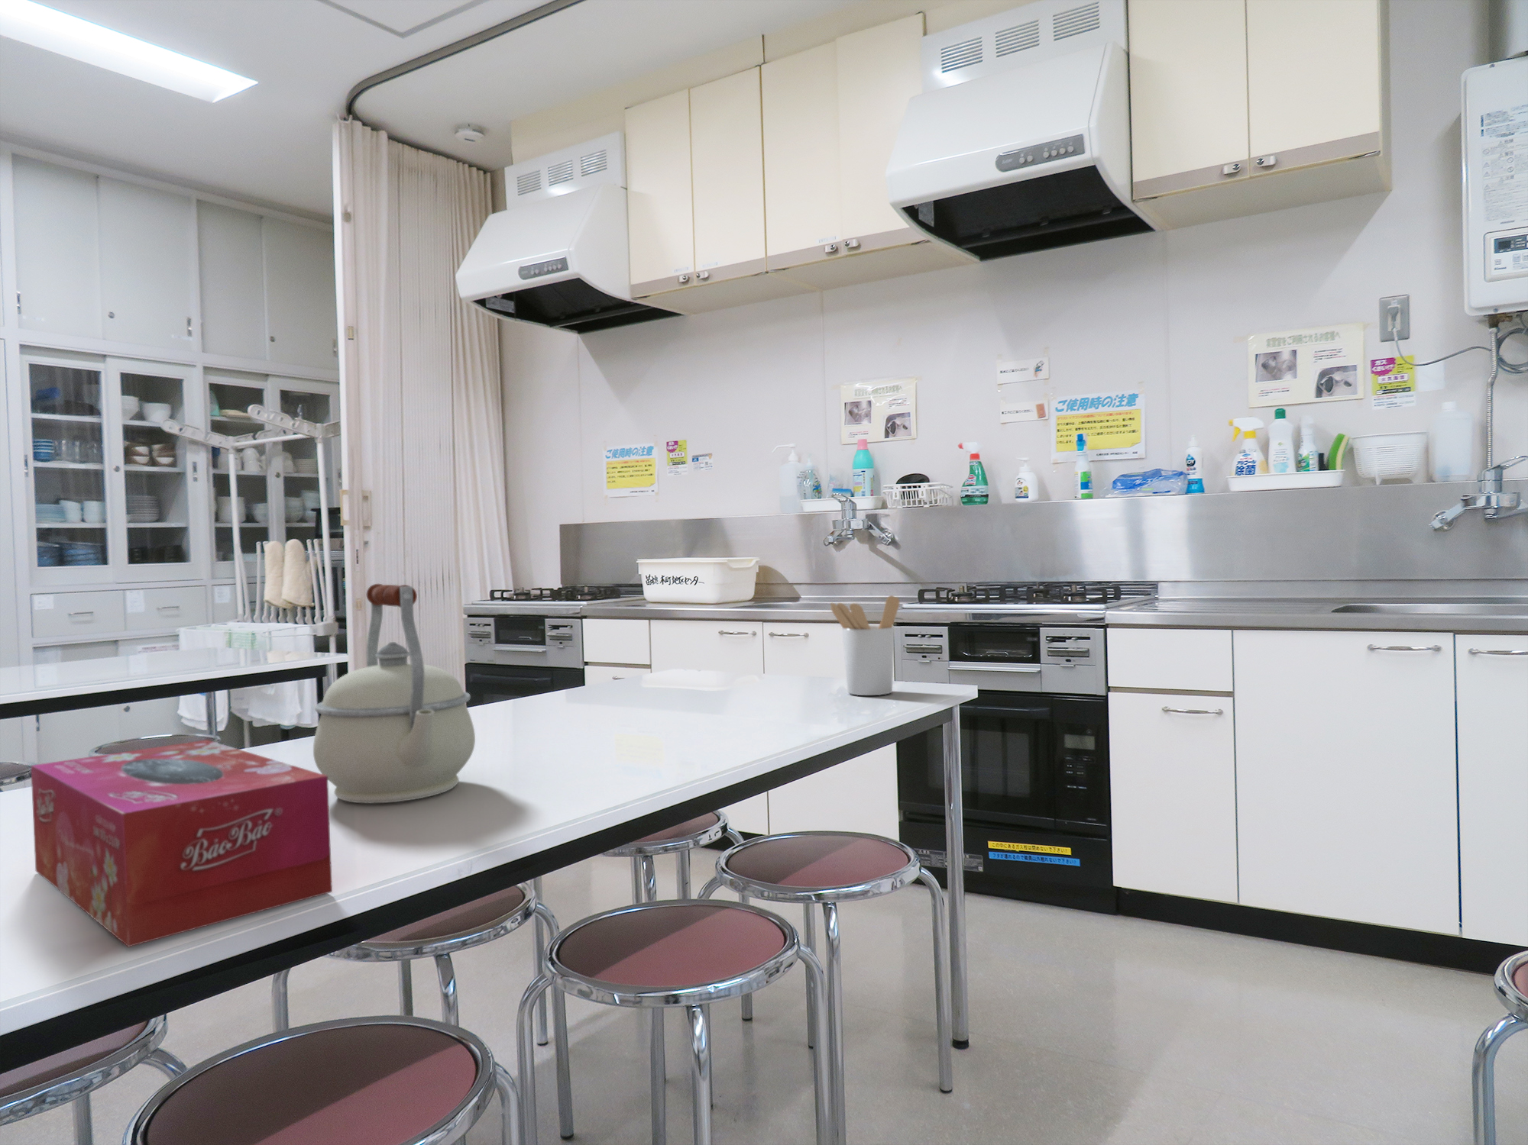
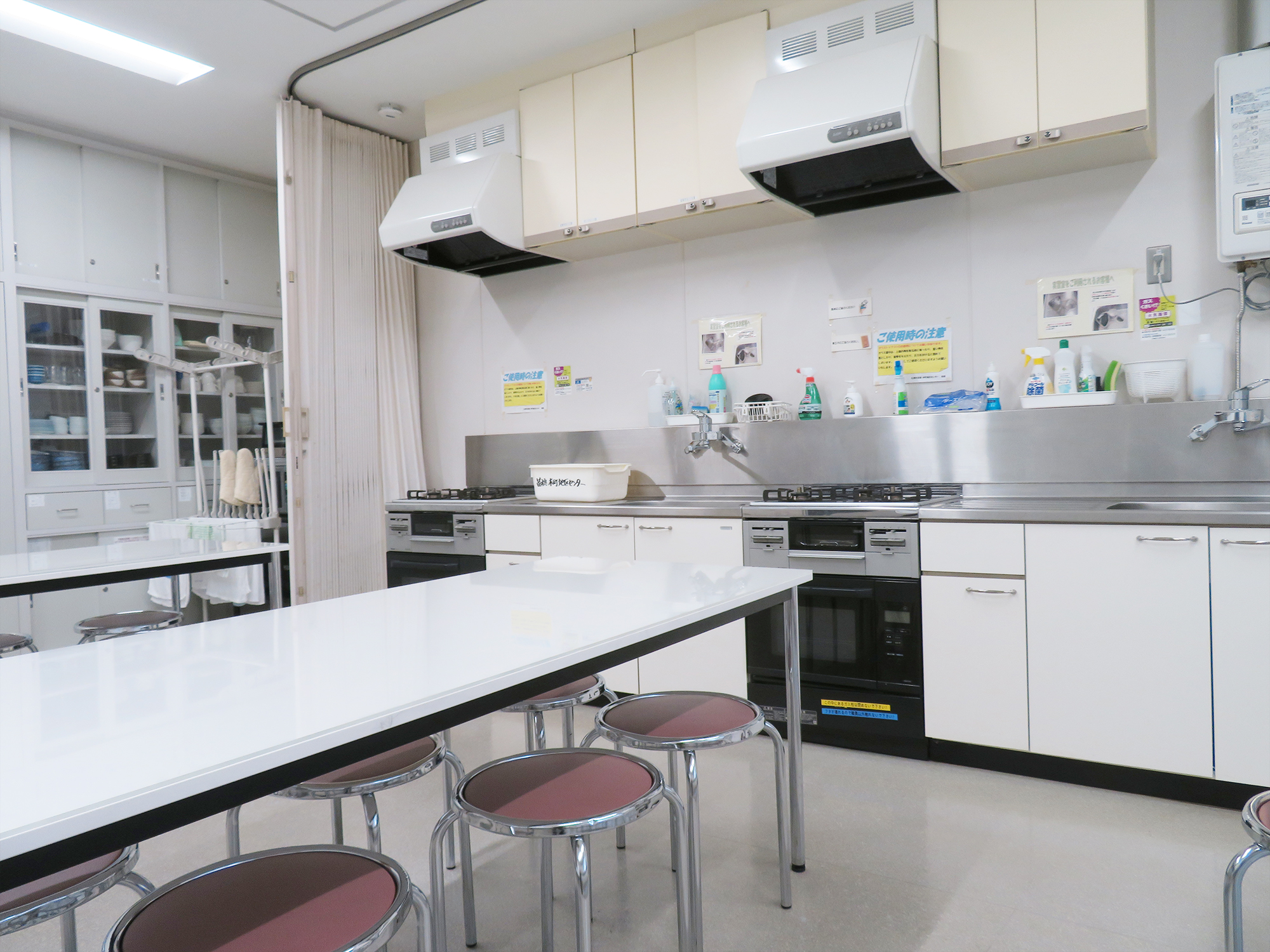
- kettle (397, 688)
- utensil holder (861, 645)
- tissue box (174, 825)
